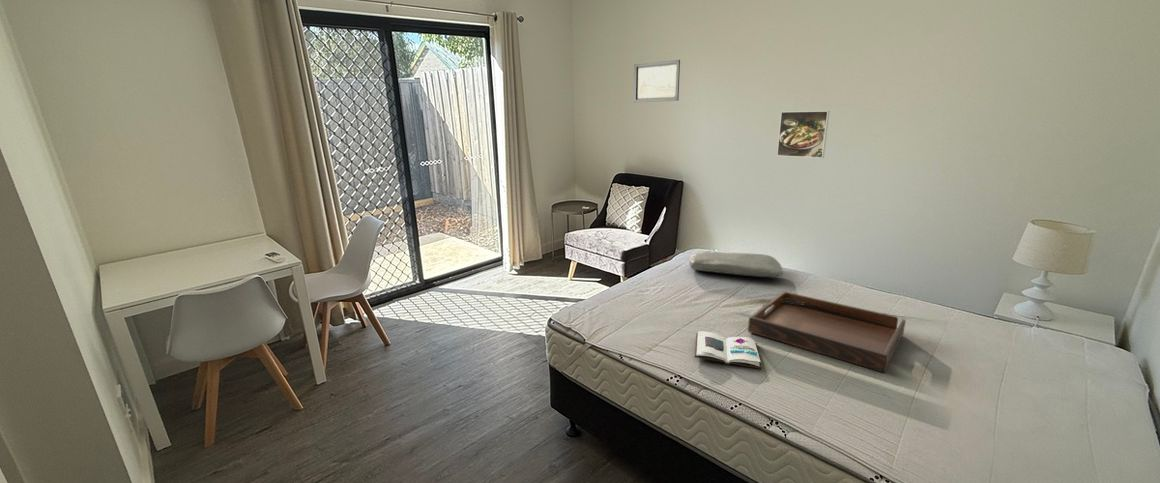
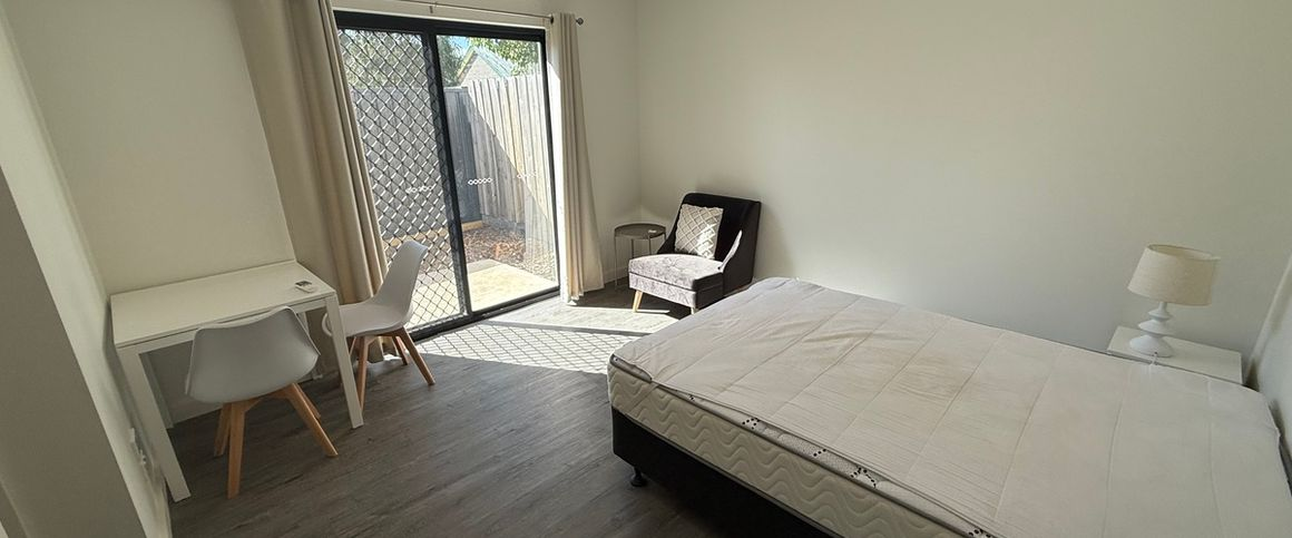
- book (726, 347)
- wall art (655, 82)
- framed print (802, 134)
- serving tray (826, 325)
- pillow (734, 264)
